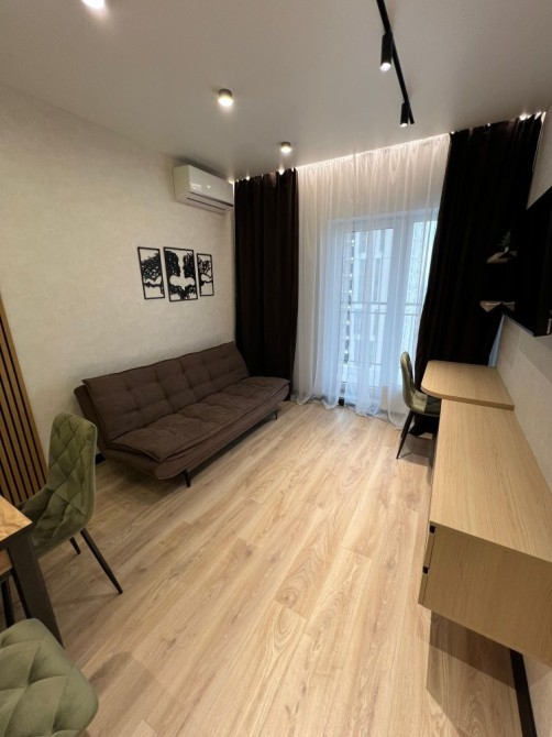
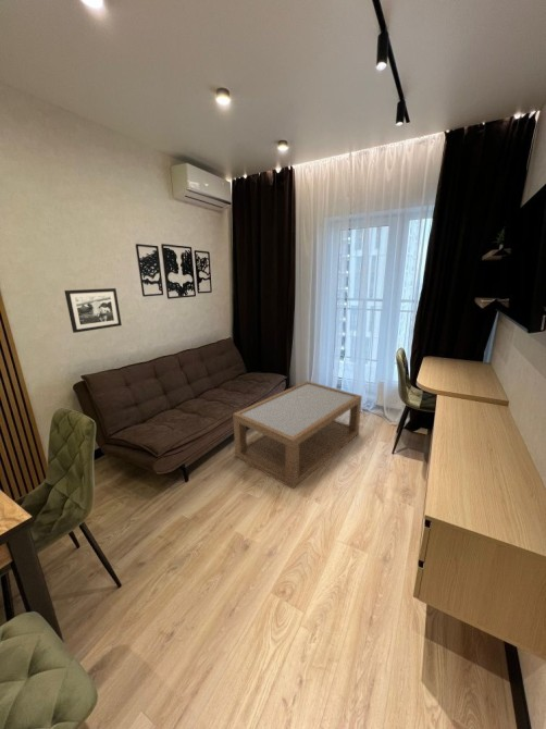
+ coffee table (300, 424)
+ picture frame (95, 309)
